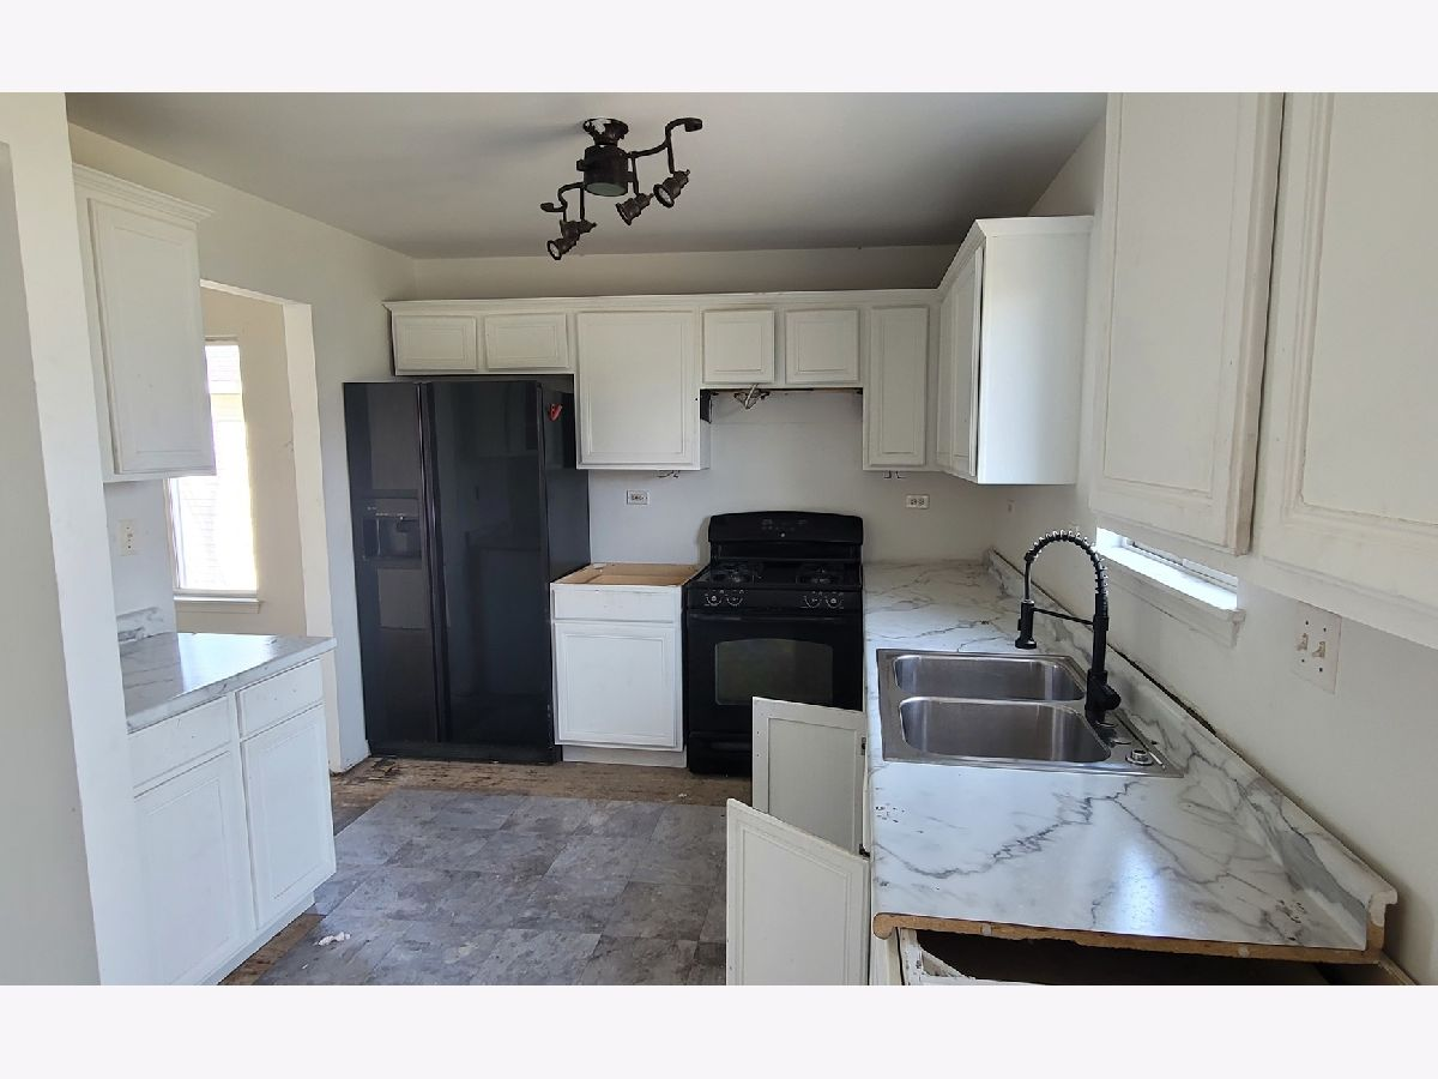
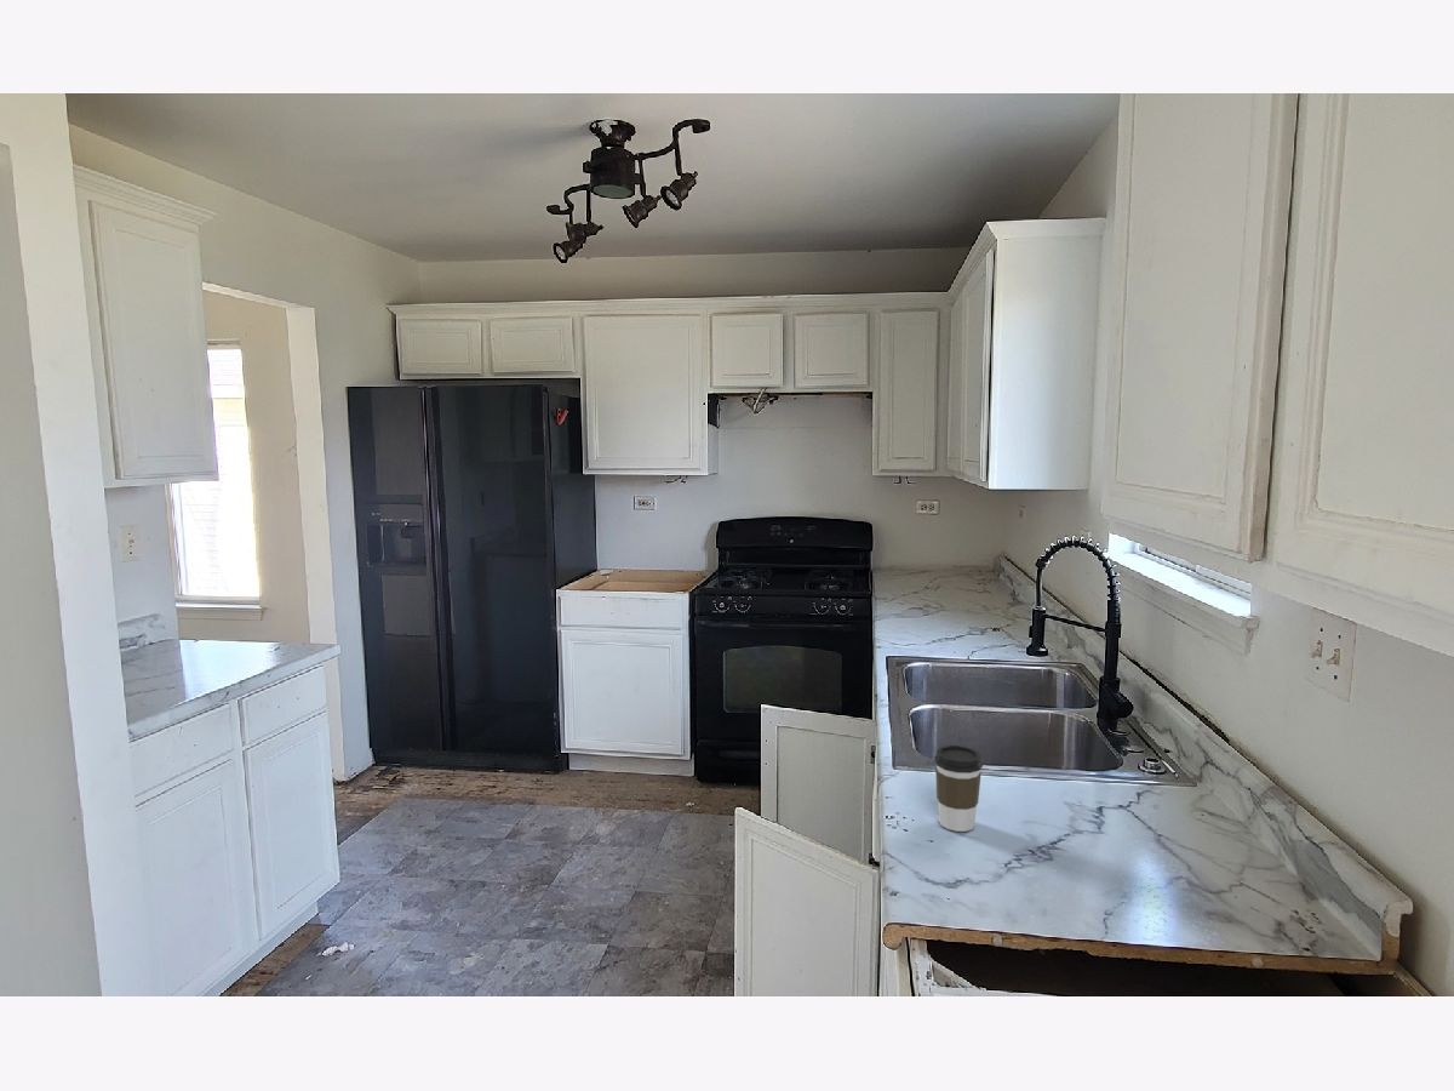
+ coffee cup (957, 788)
